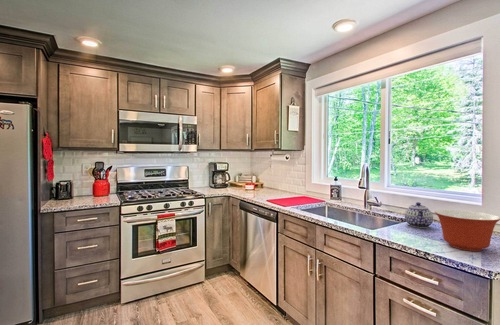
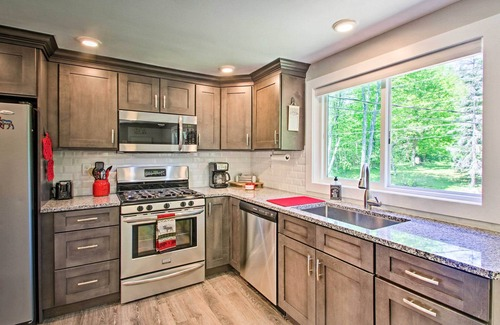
- teapot (418, 214)
- mixing bowl (465, 230)
